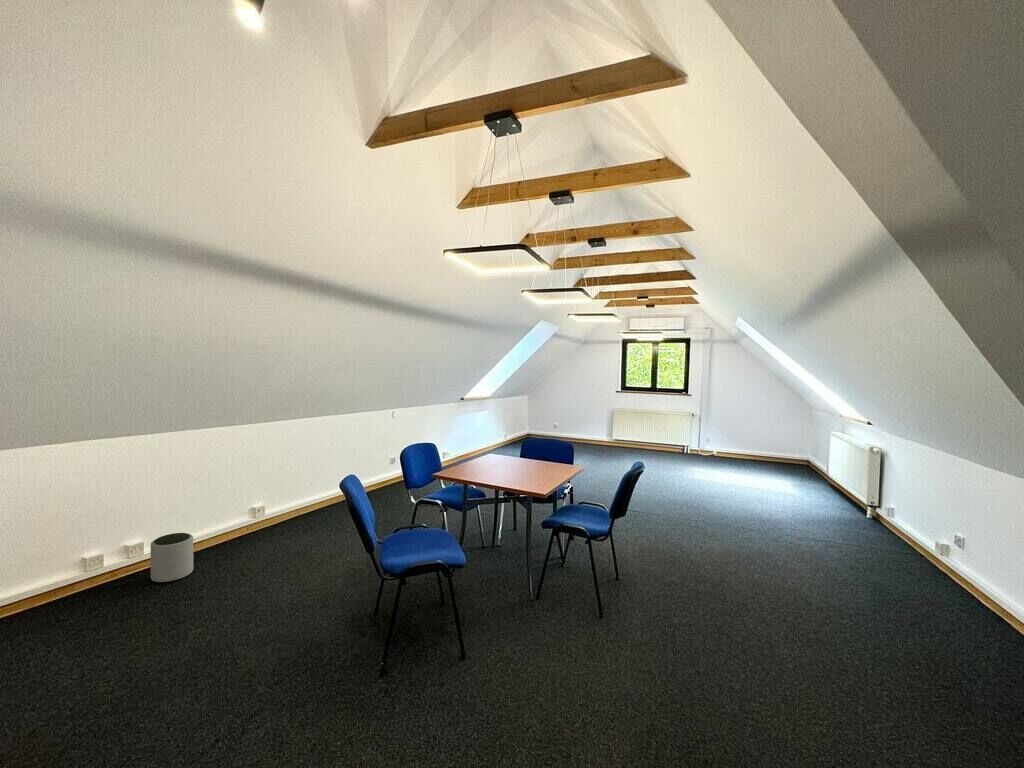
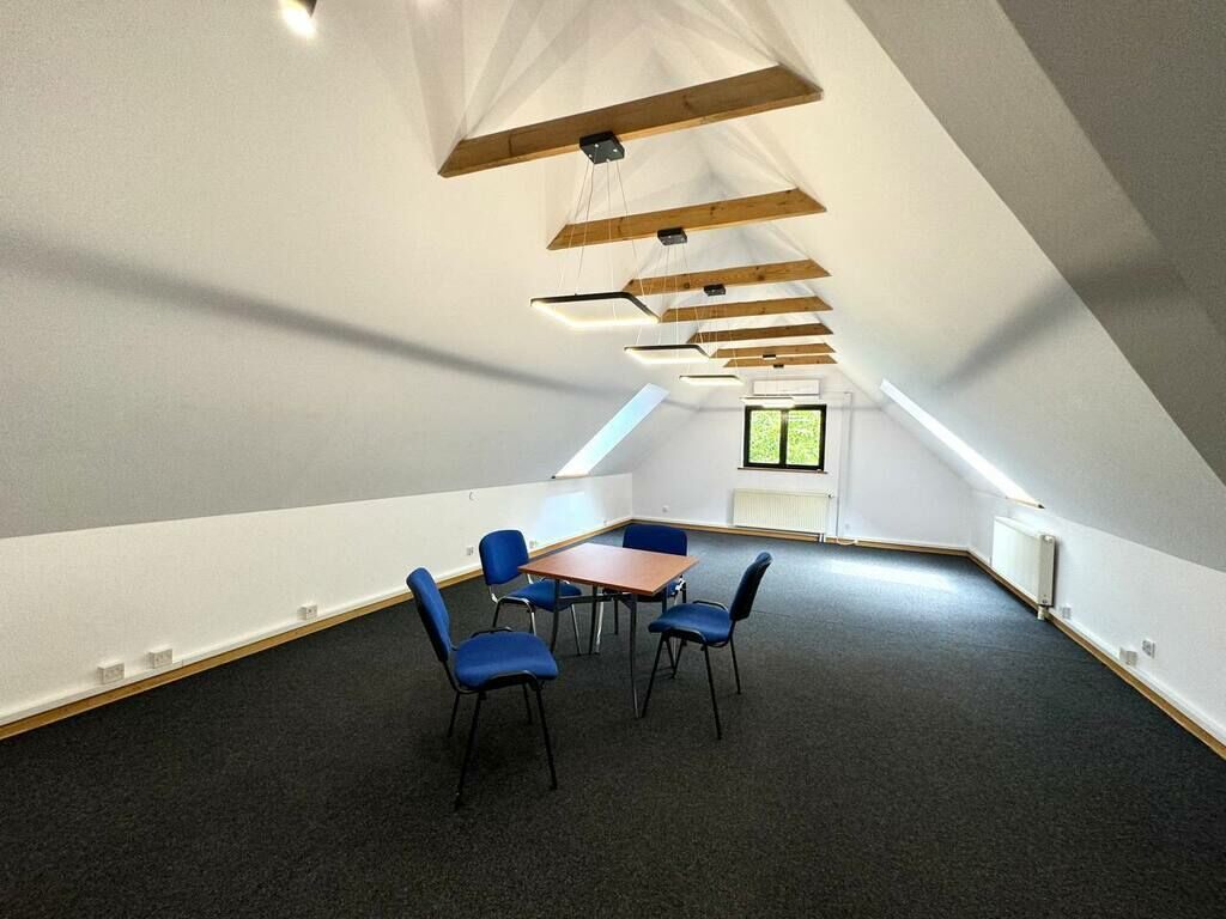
- plant pot (172, 556)
